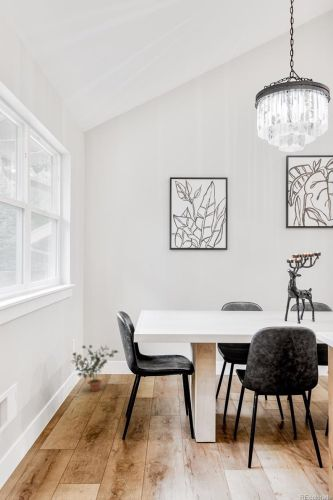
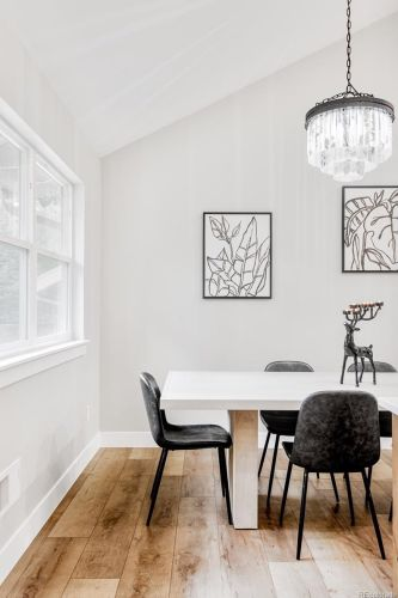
- potted plant (94, 367)
